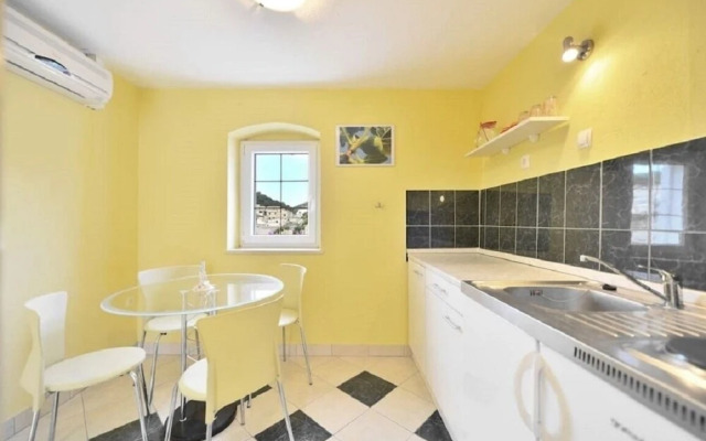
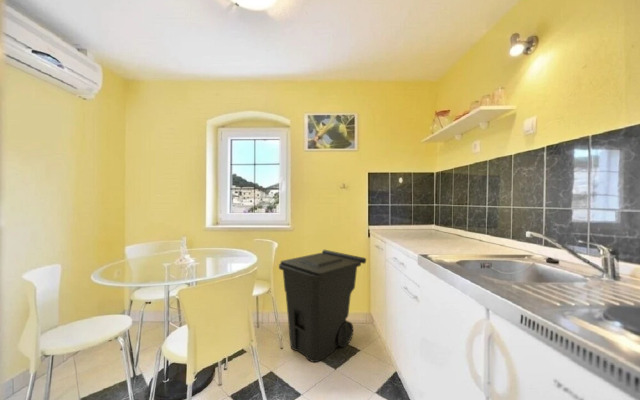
+ trash can (323, 300)
